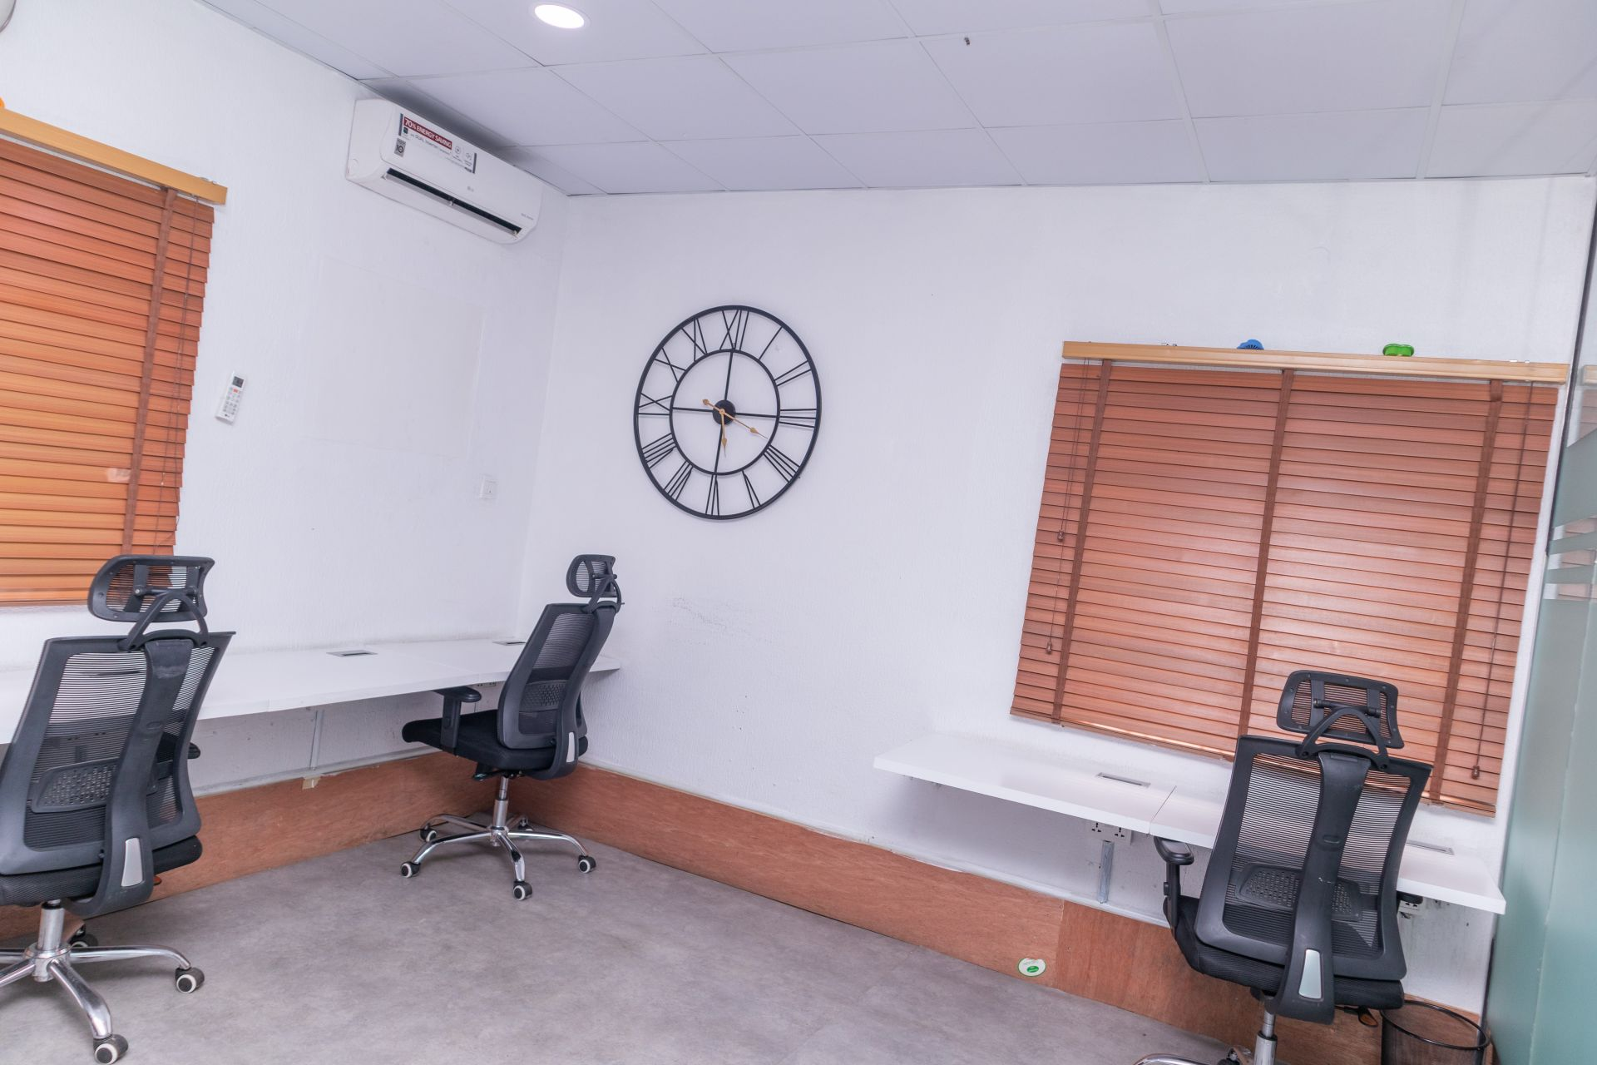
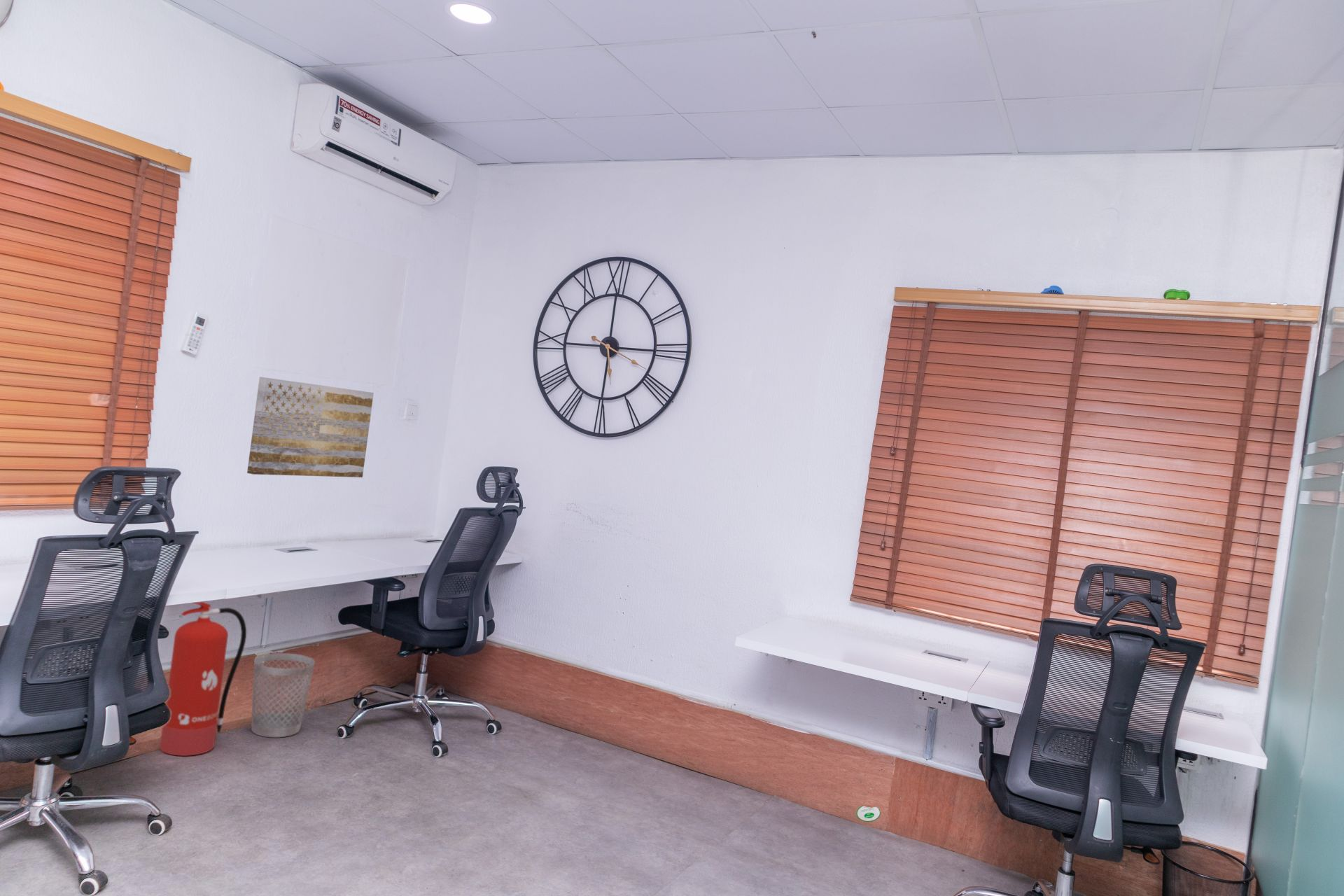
+ wall art (314, 430)
+ fire extinguisher (209, 670)
+ wastebasket (280, 695)
